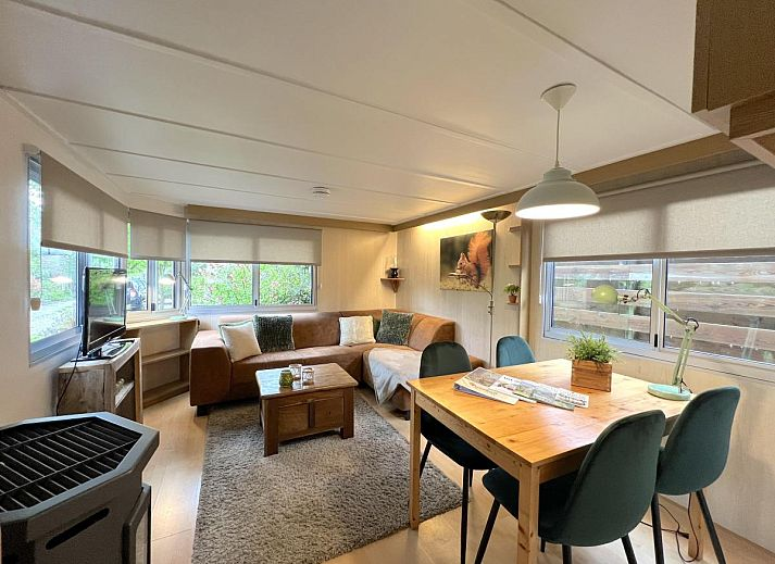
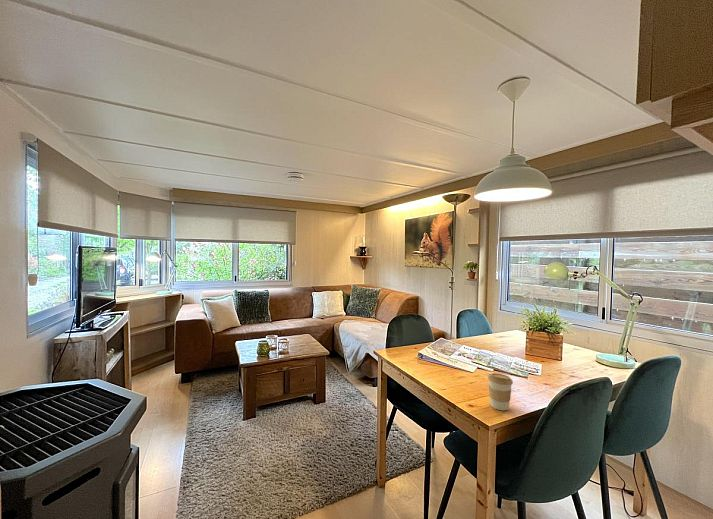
+ coffee cup (499, 390)
